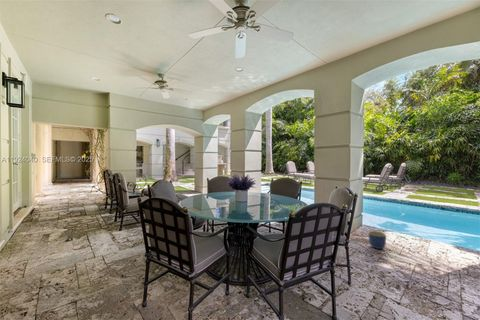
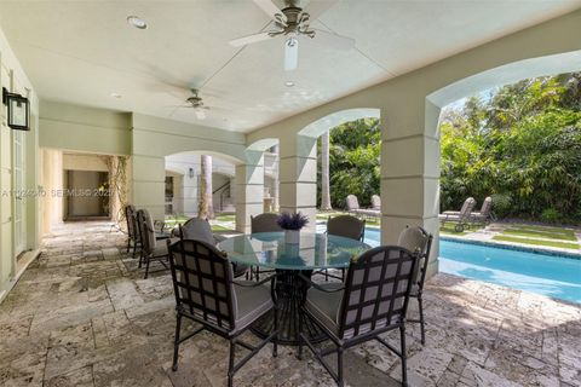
- planter (377, 240)
